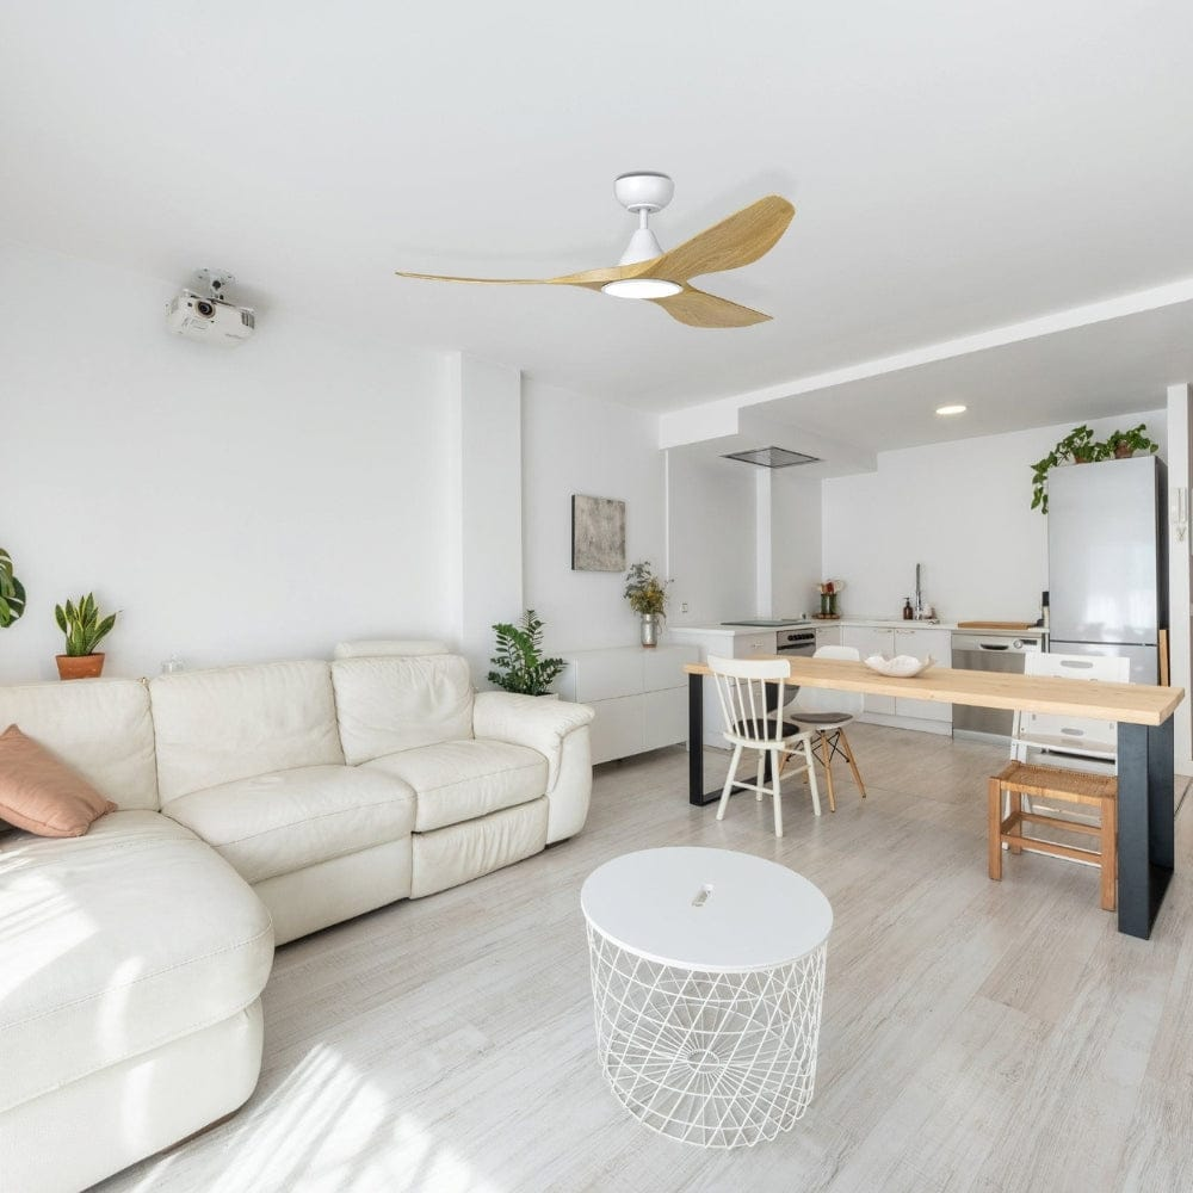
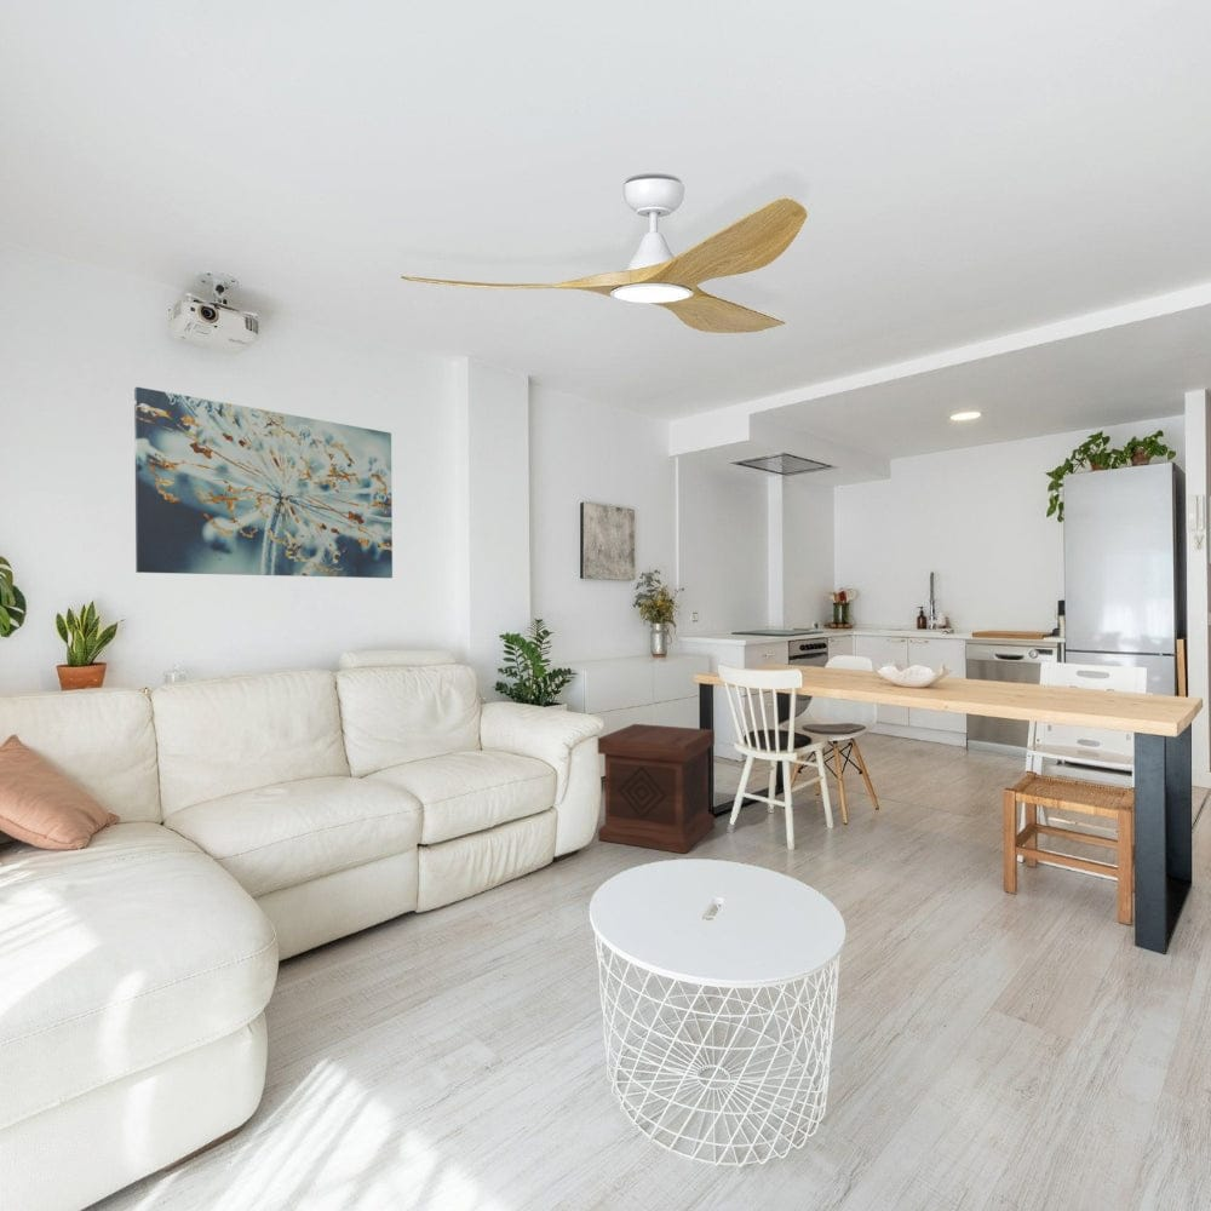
+ wall art (279, 494)
+ side table (658, 782)
